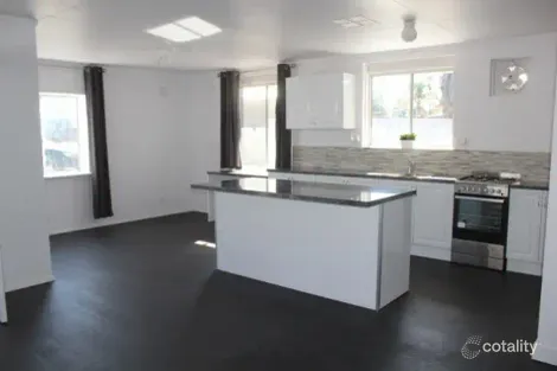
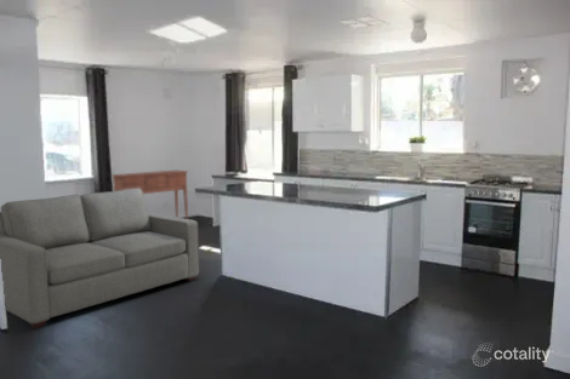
+ sofa (98, 243)
+ console table (150, 193)
